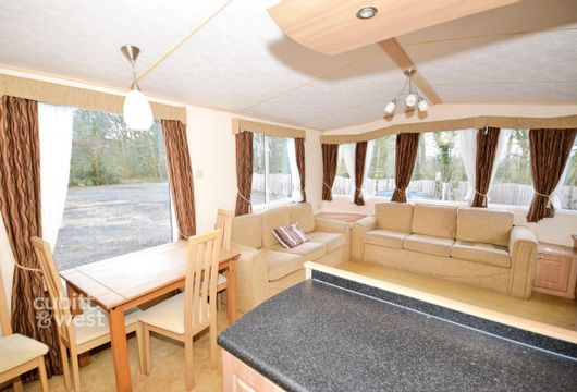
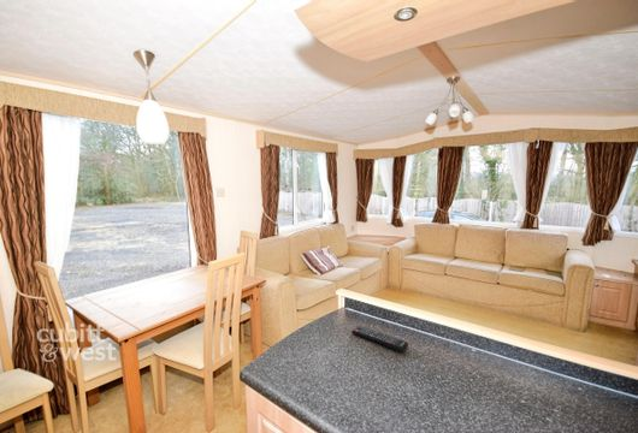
+ remote control (378, 338)
